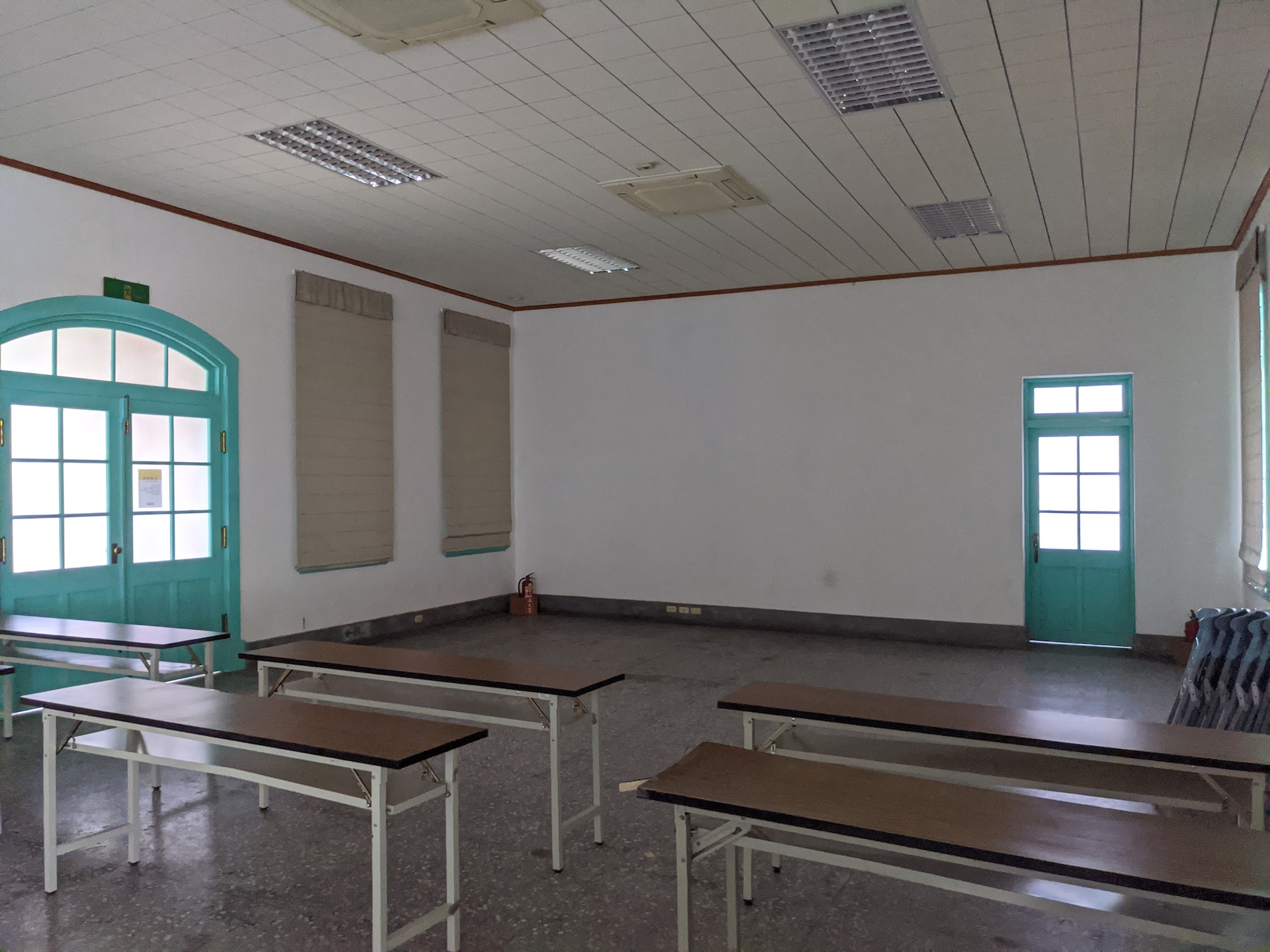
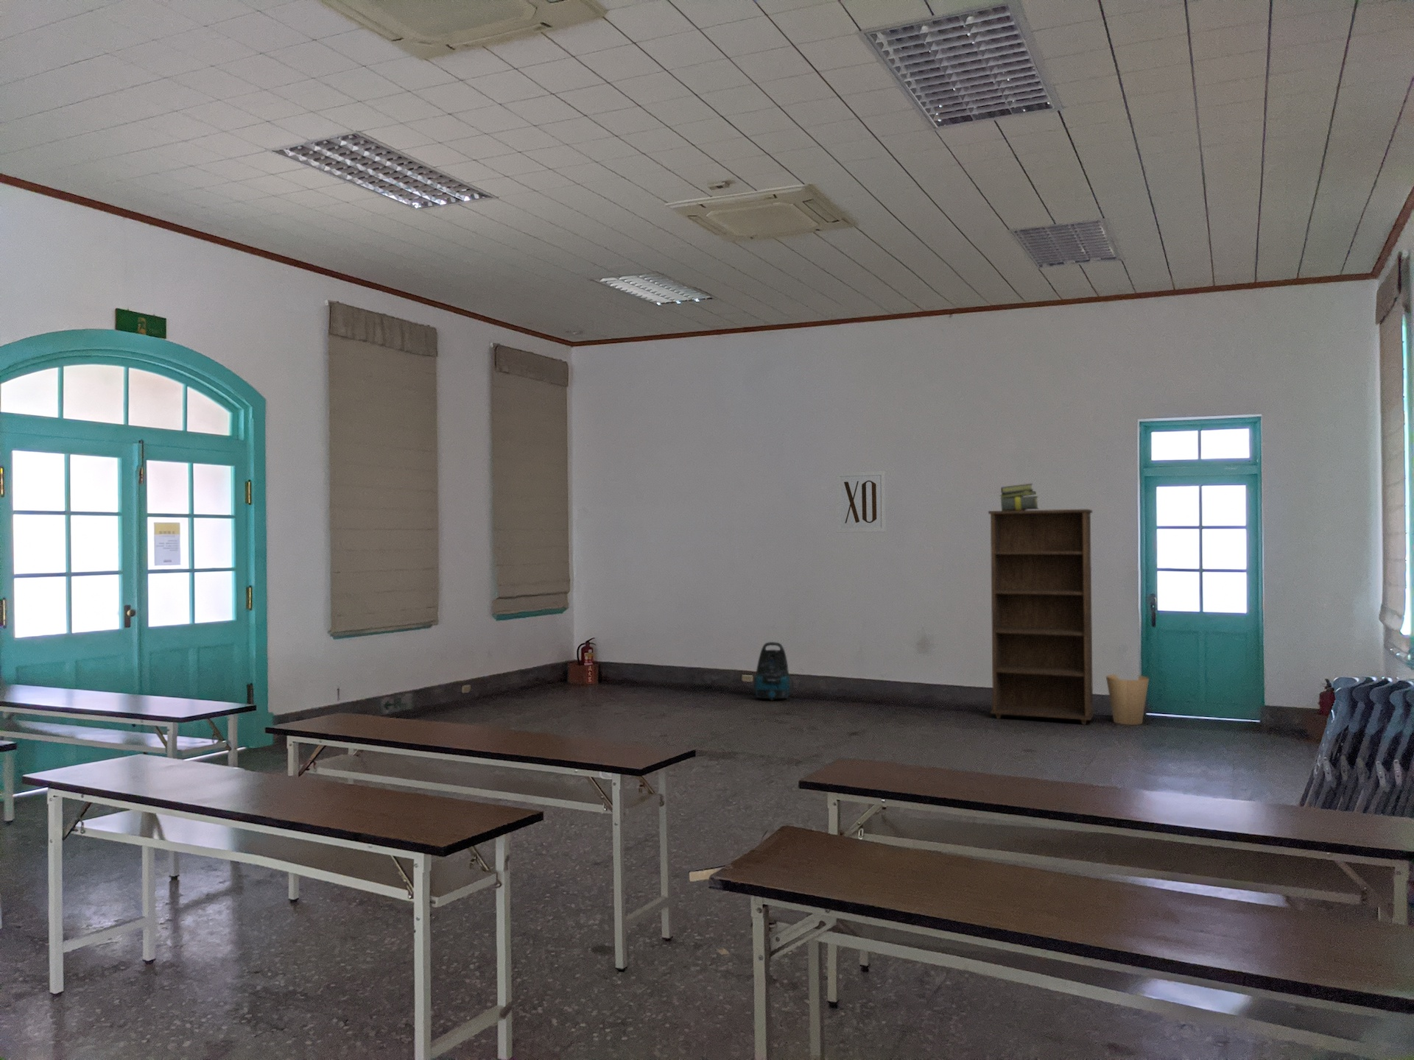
+ wall art (861, 502)
+ vacuum cleaner (772, 670)
+ trash can (1128, 699)
+ stack of books (1018, 497)
+ bookcase (1041, 614)
